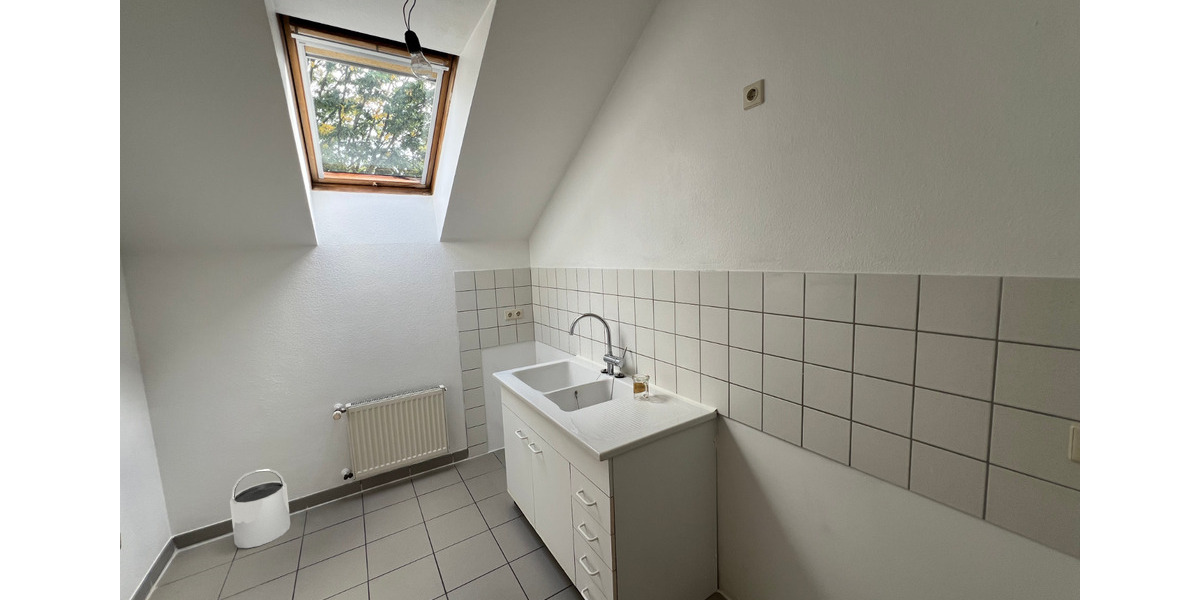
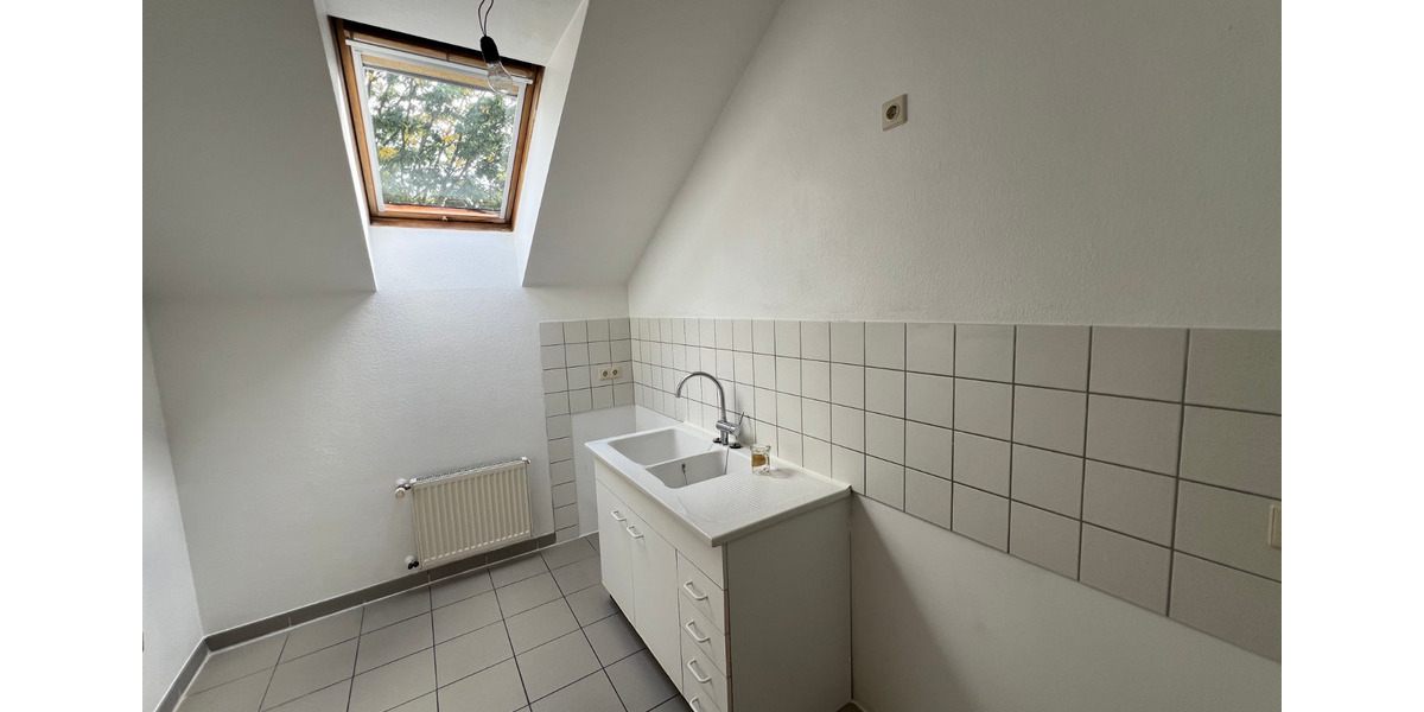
- bucket (260, 502)
